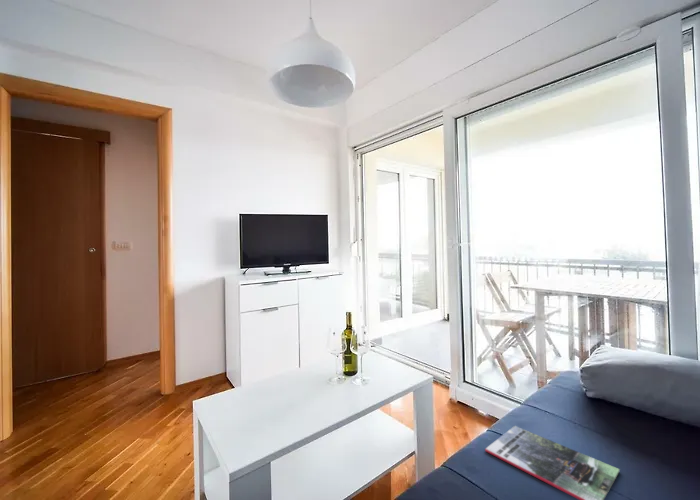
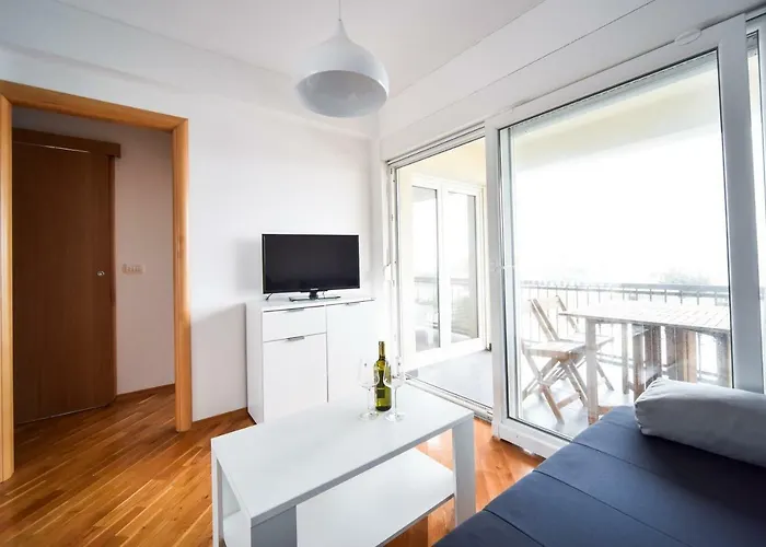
- magazine (548, 459)
